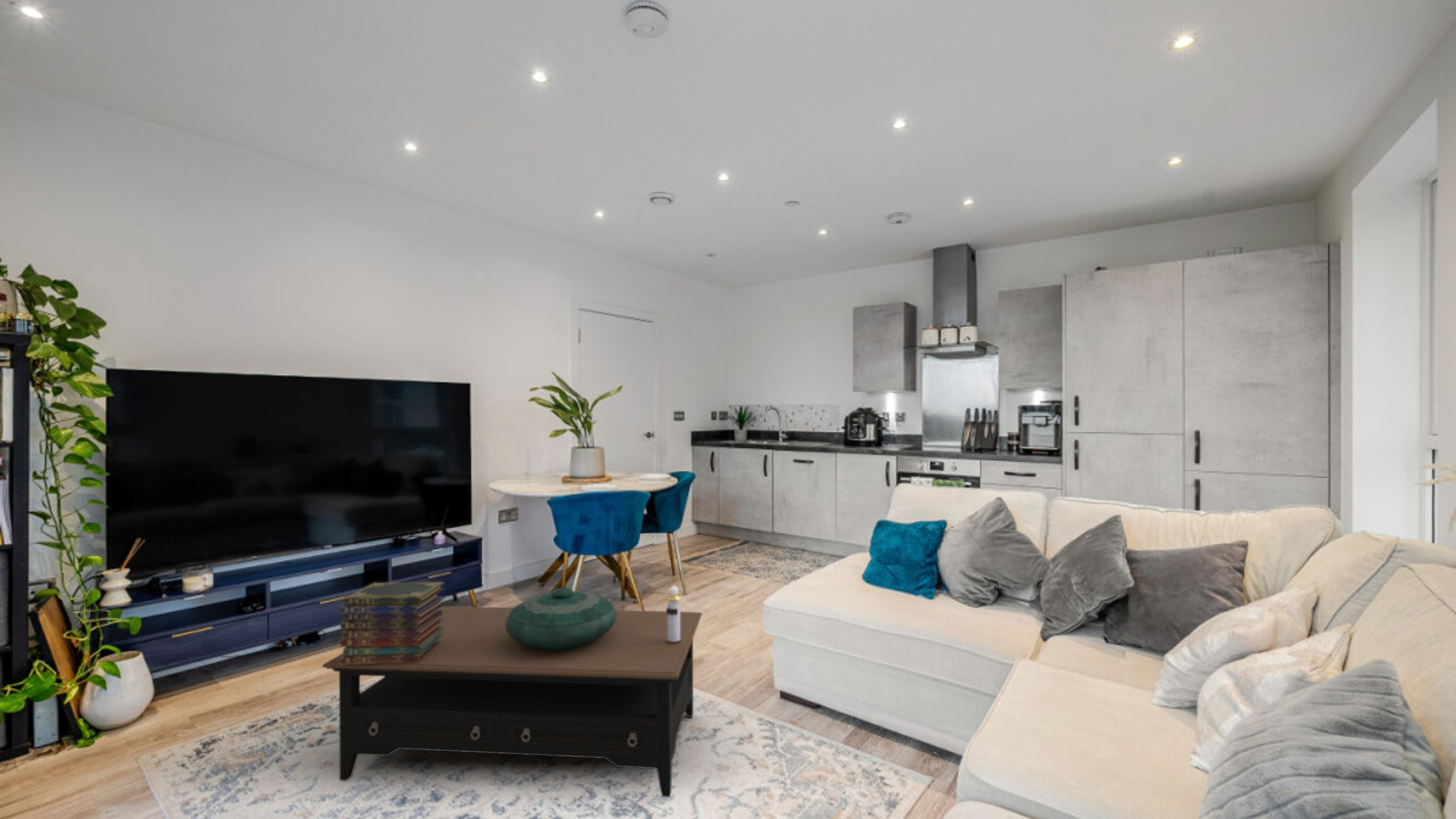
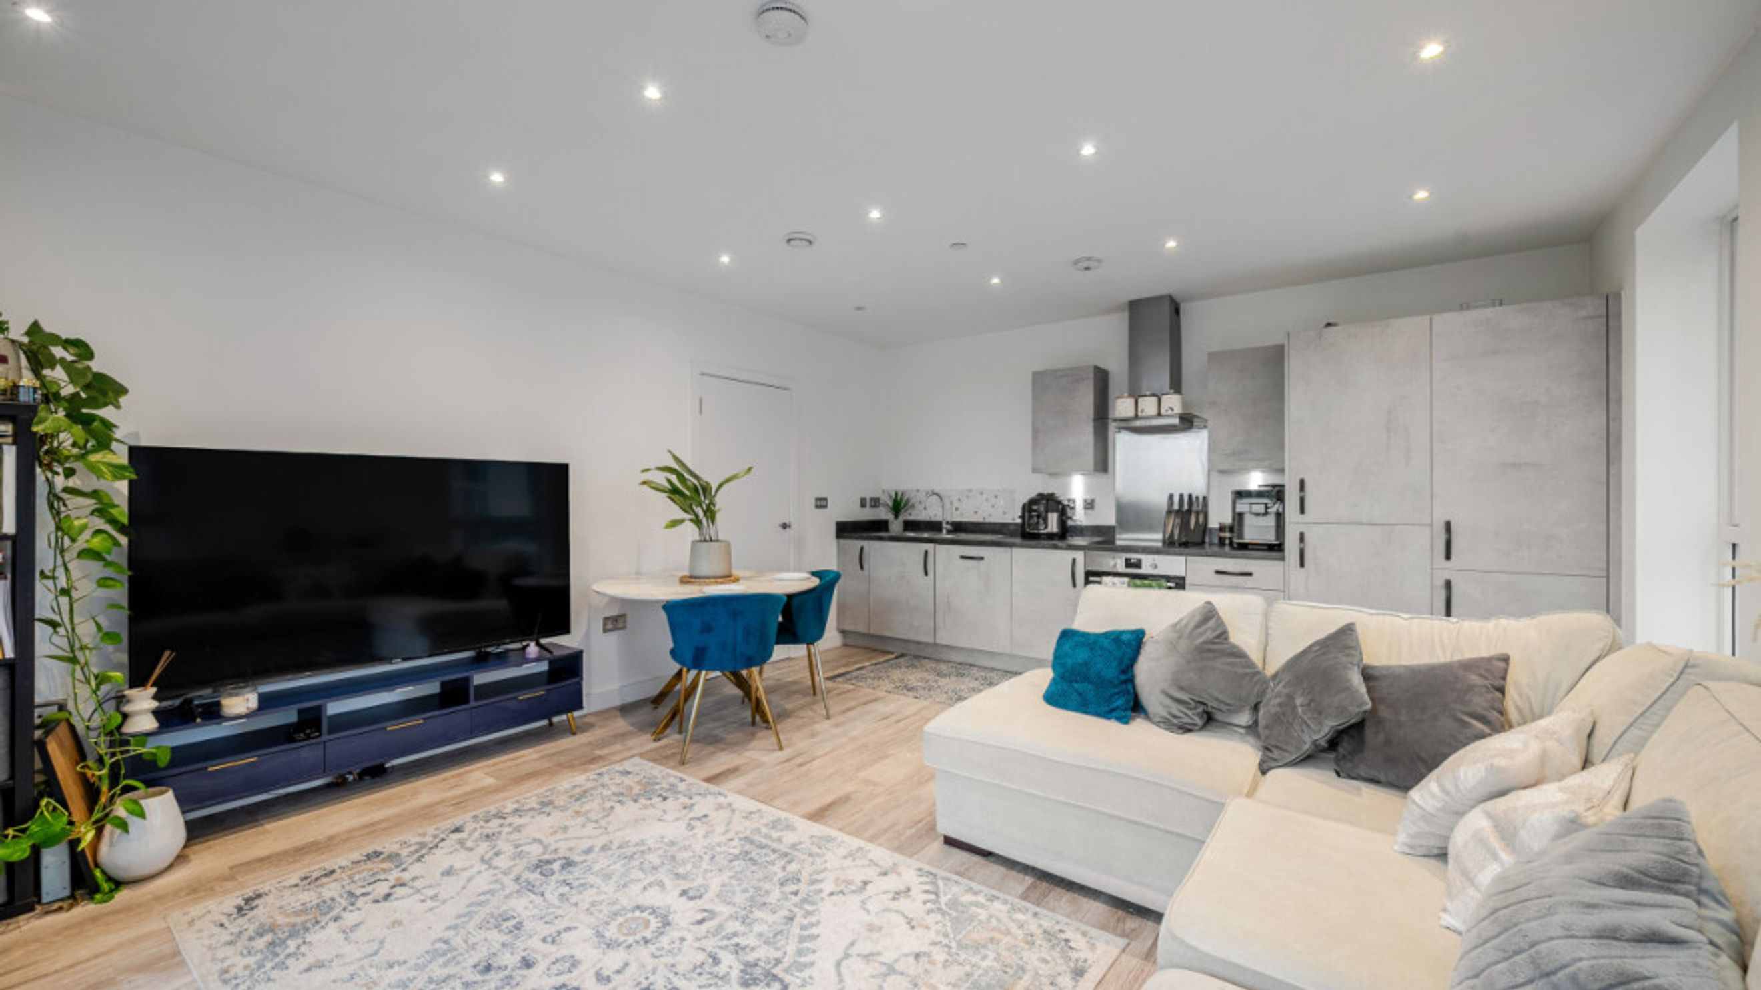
- coffee table (533, 689)
- perfume bottle (673, 613)
- decorative bowl (562, 613)
- book stack (395, 620)
